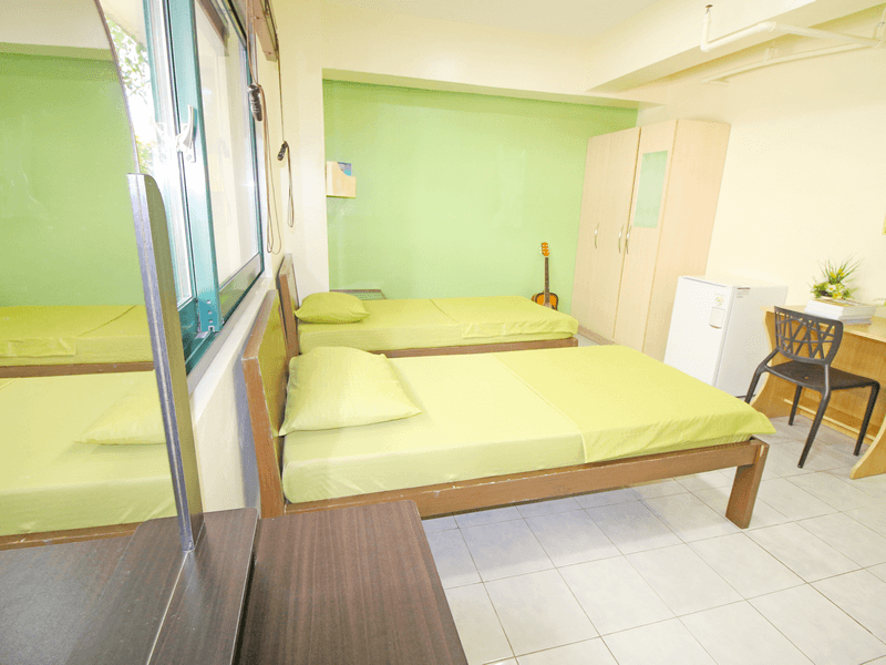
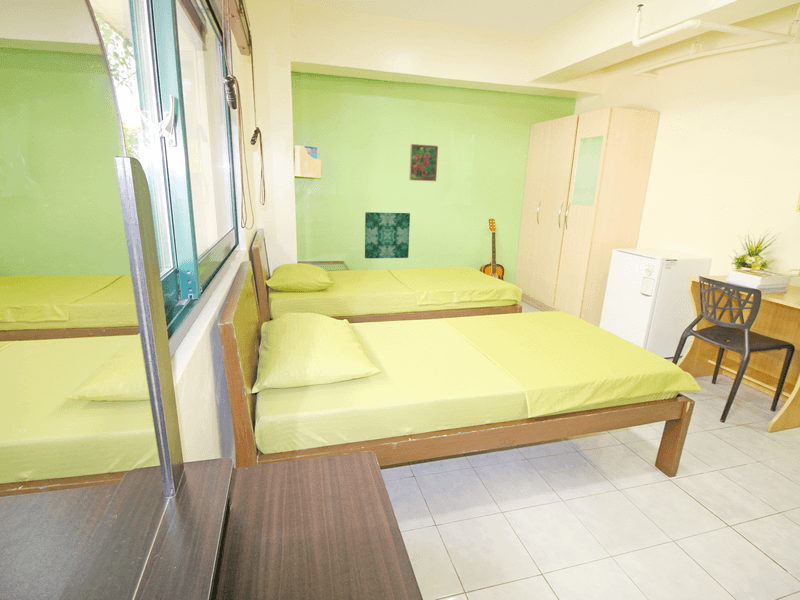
+ wall art (387, 235)
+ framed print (423, 163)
